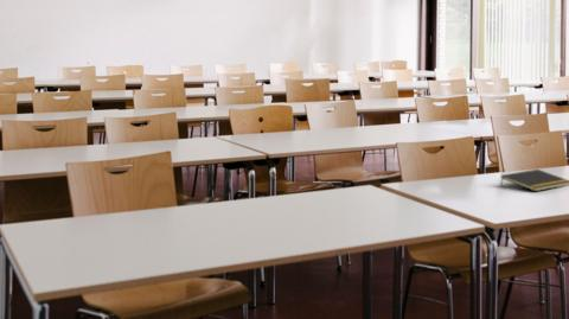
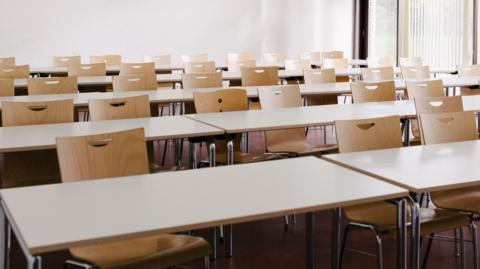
- notepad (536, 179)
